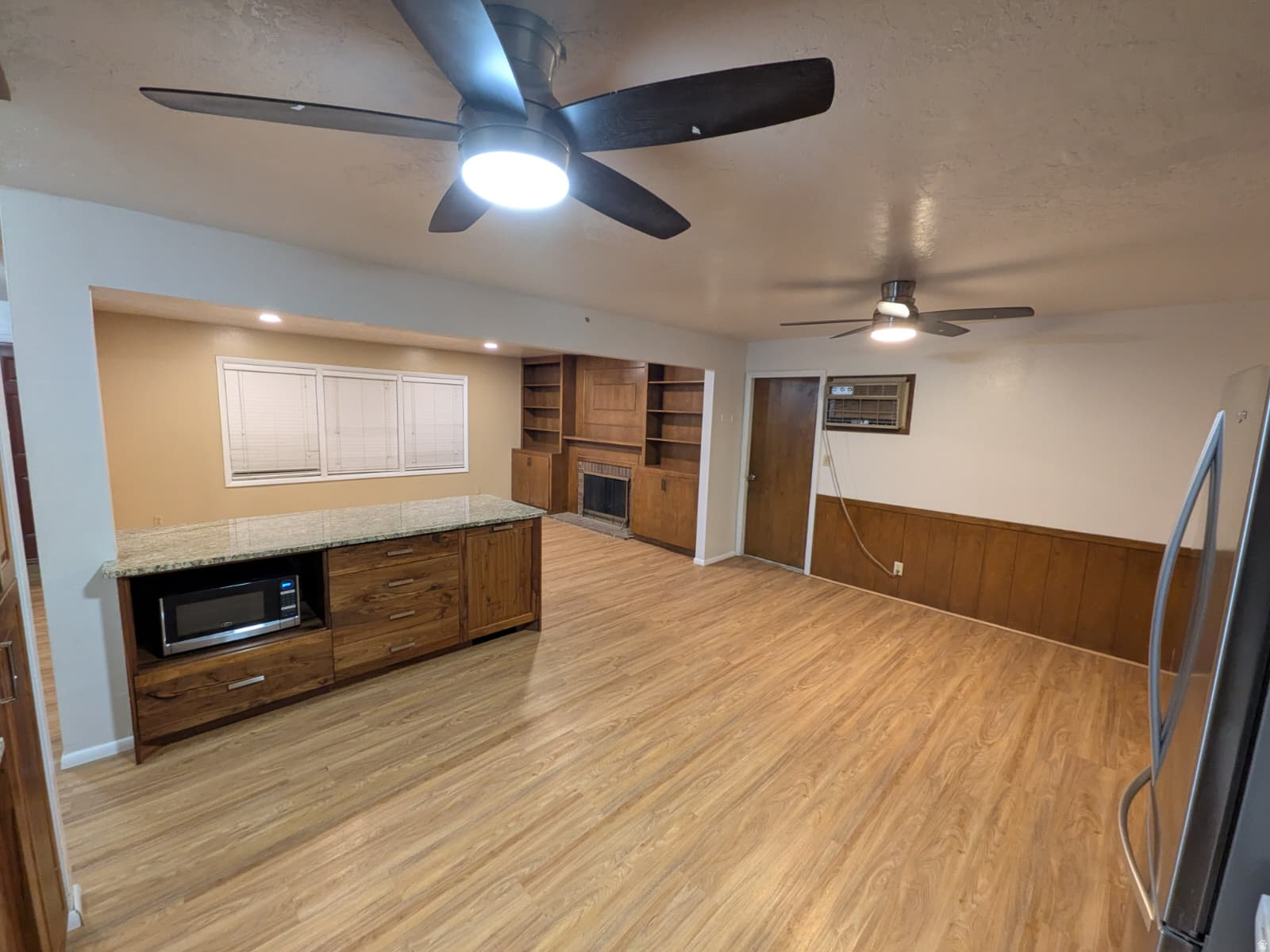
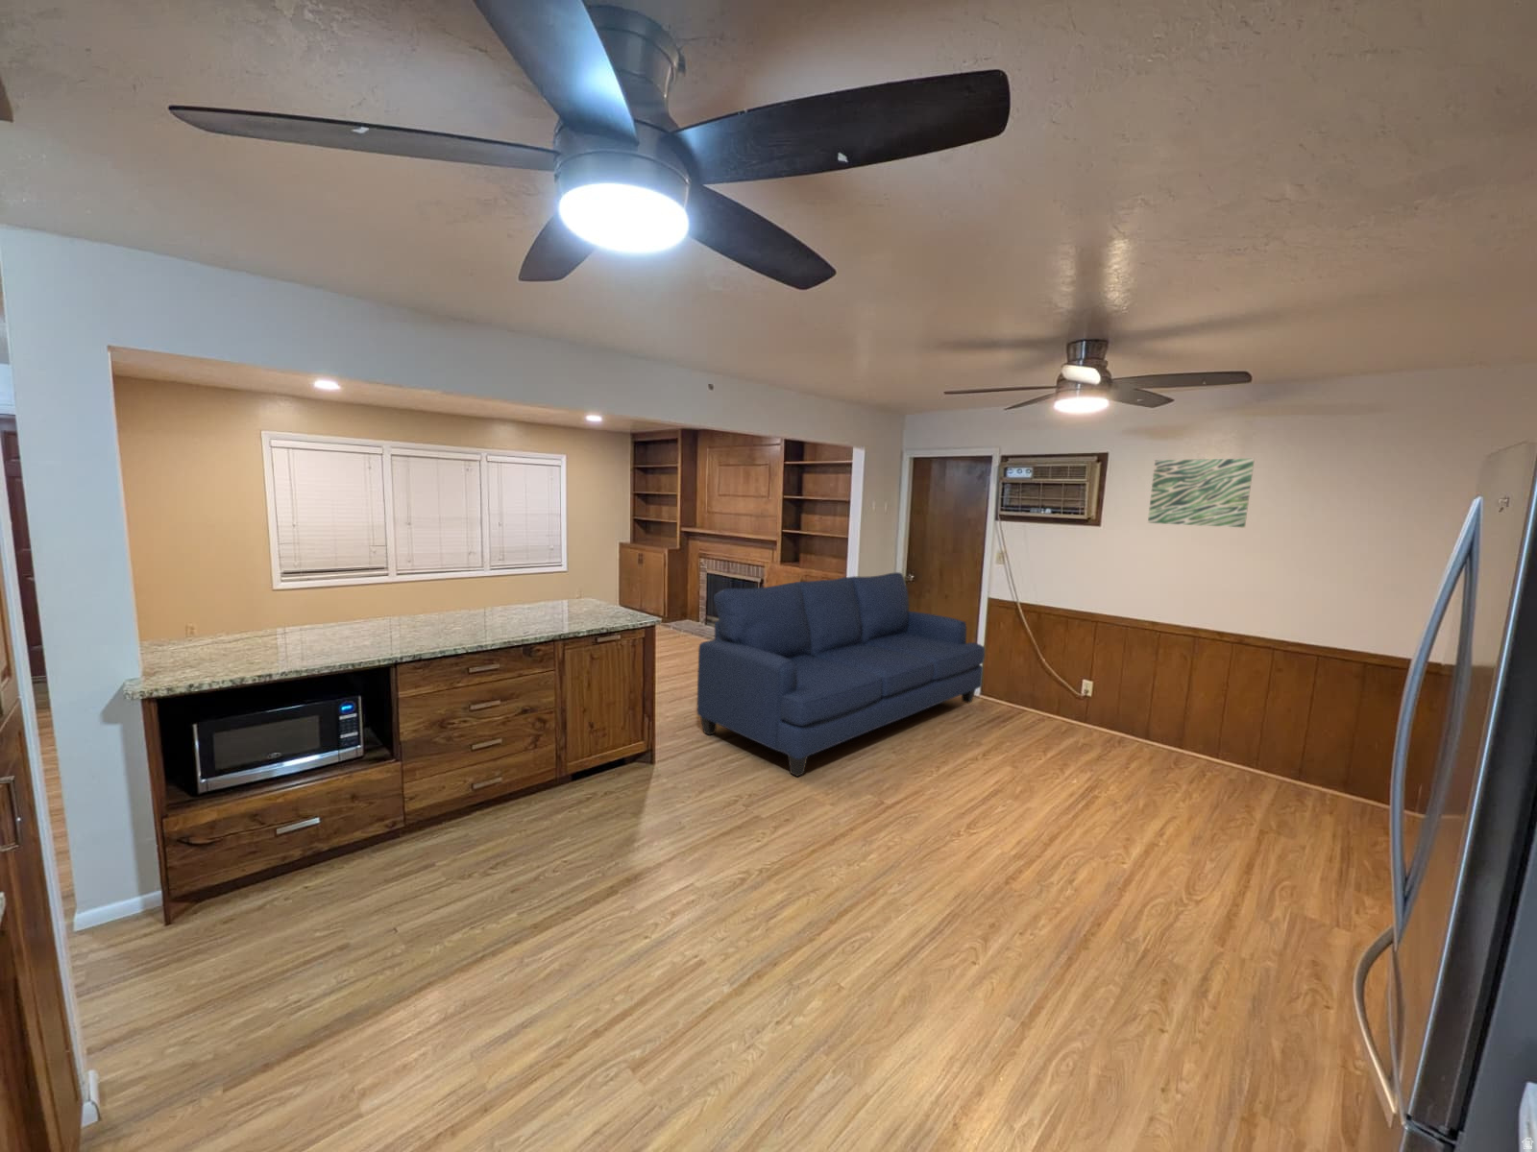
+ wall art (1198, 493)
+ sofa (854, 651)
